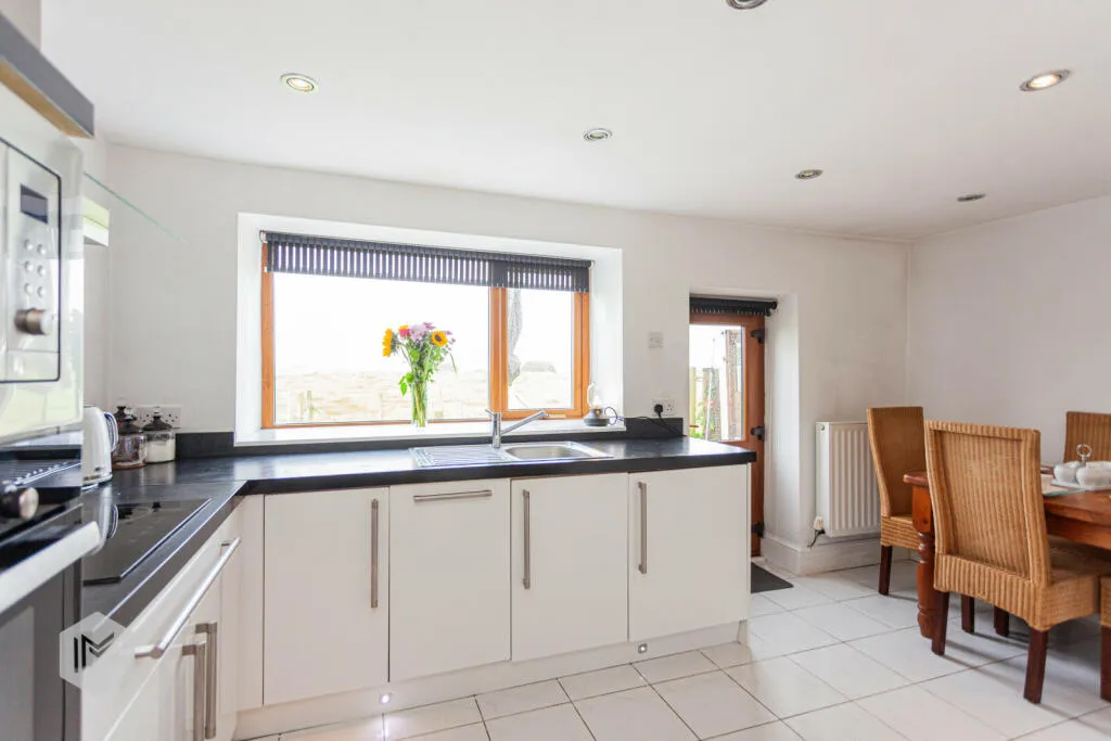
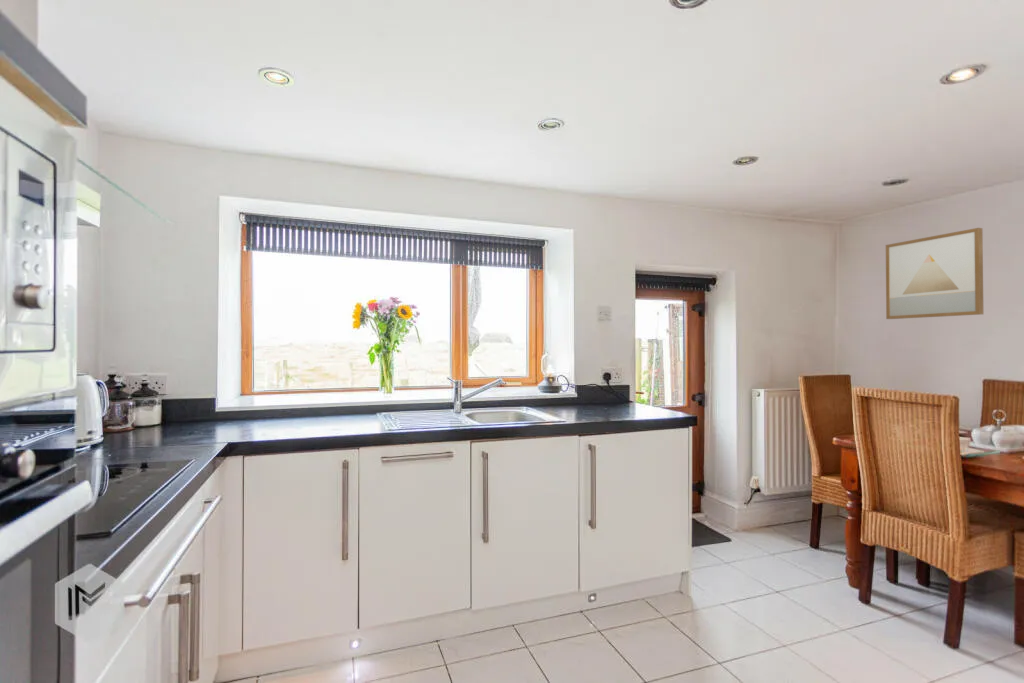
+ wall art (930, 277)
